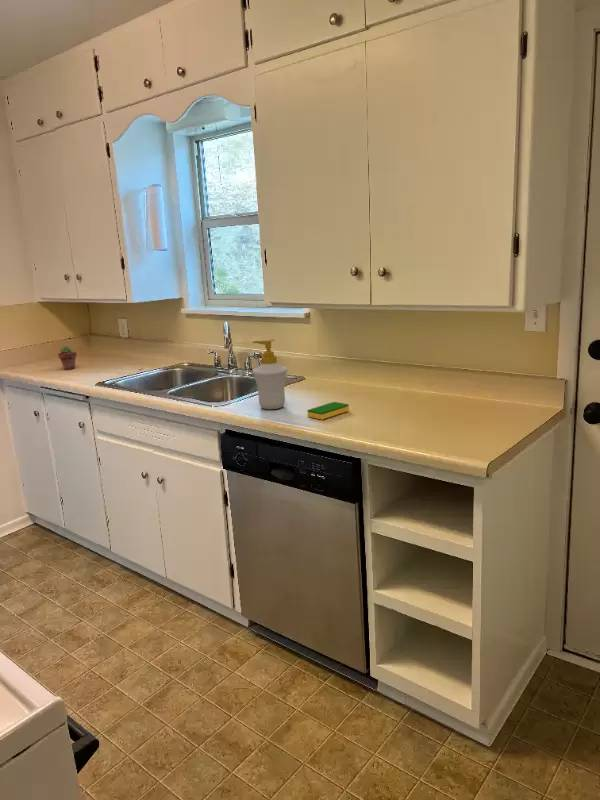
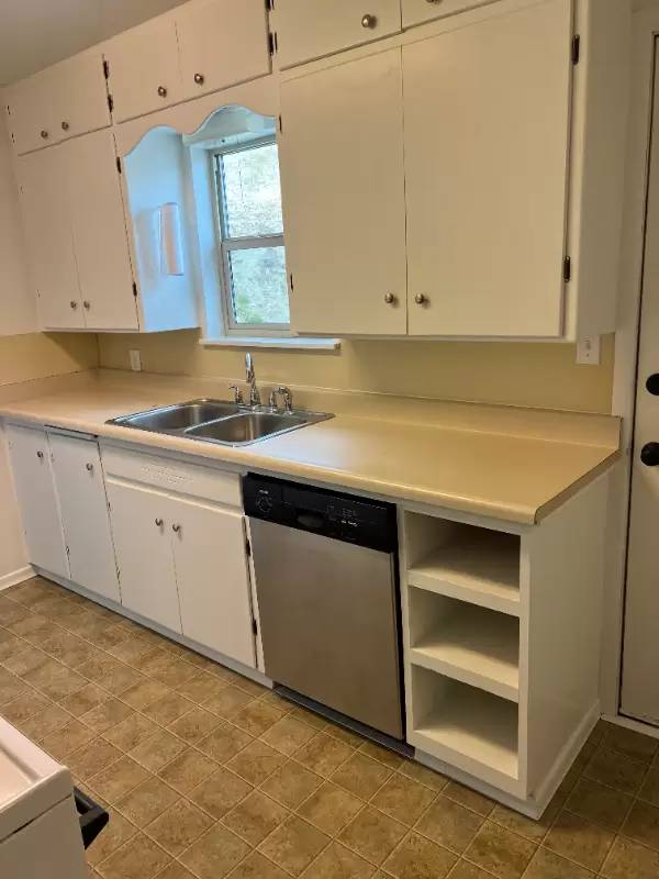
- soap bottle (270, 373)
- potted succulent (67, 357)
- dish sponge (328, 410)
